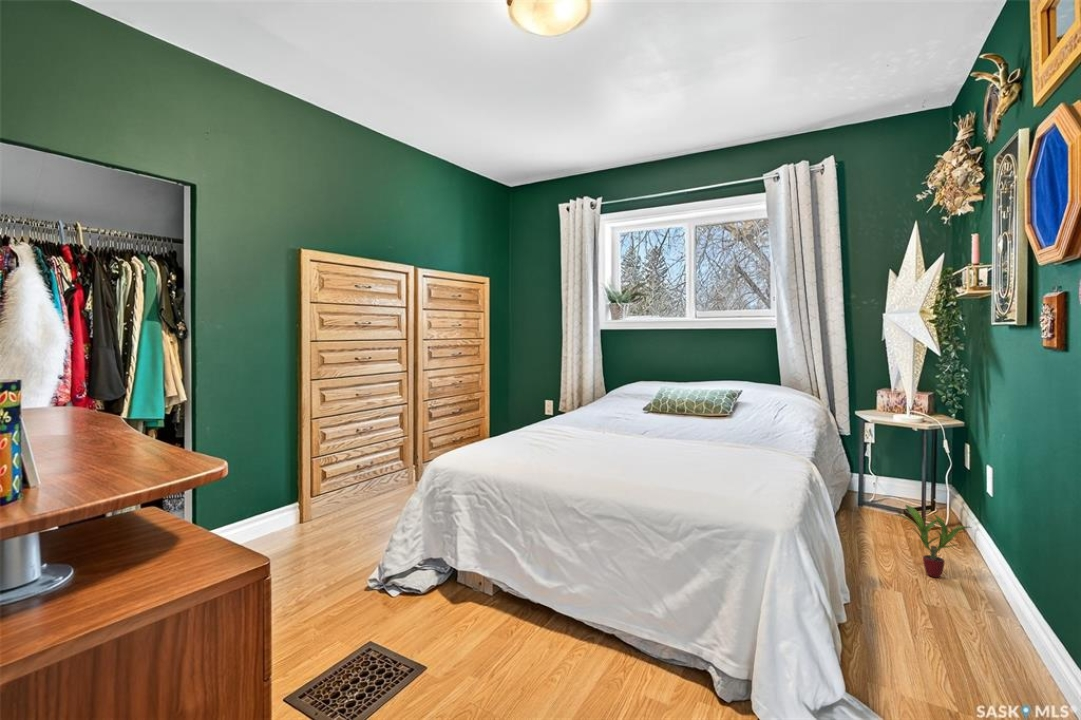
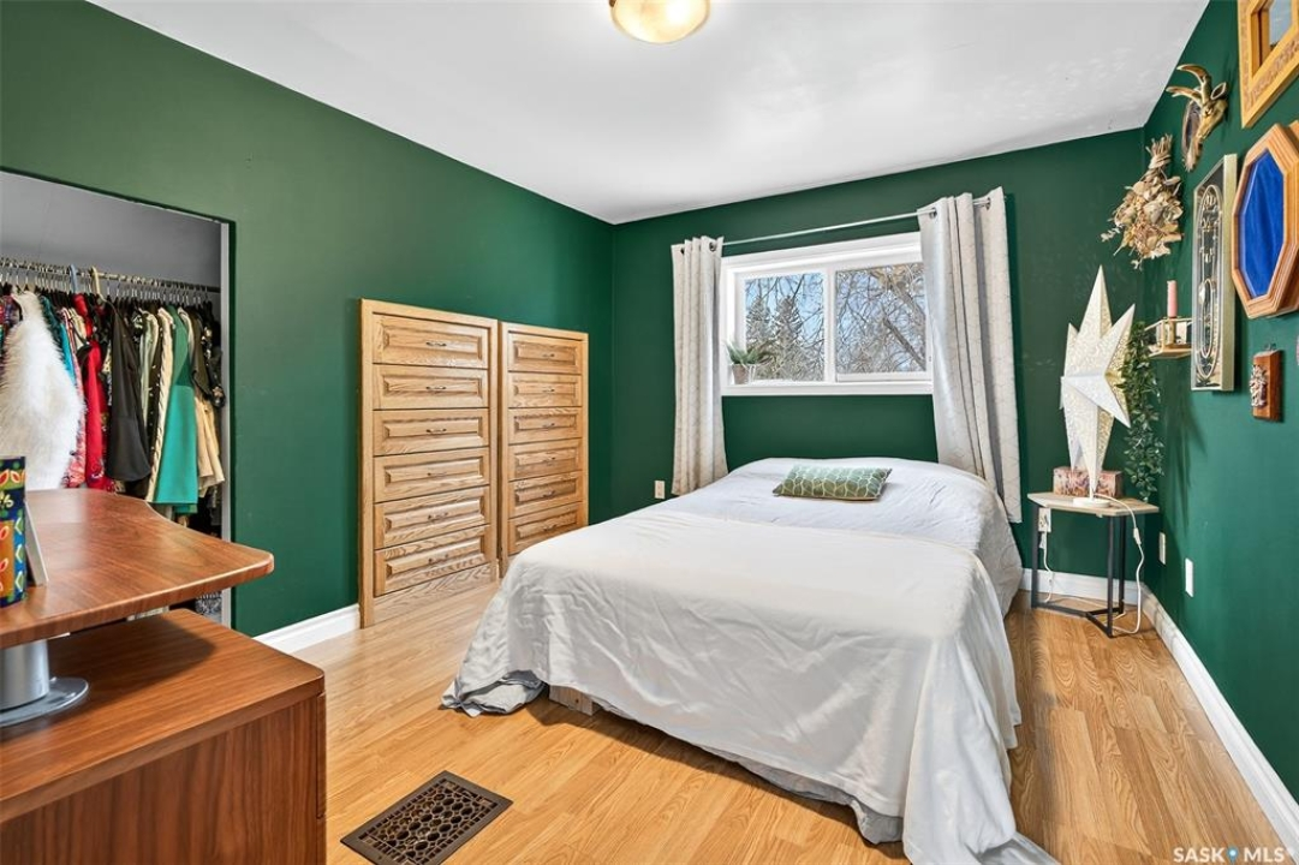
- potted plant (930, 542)
